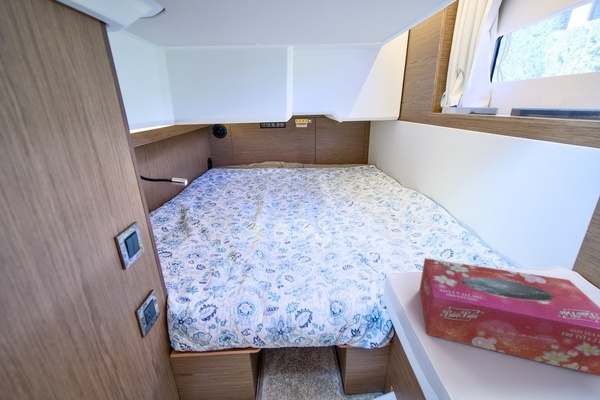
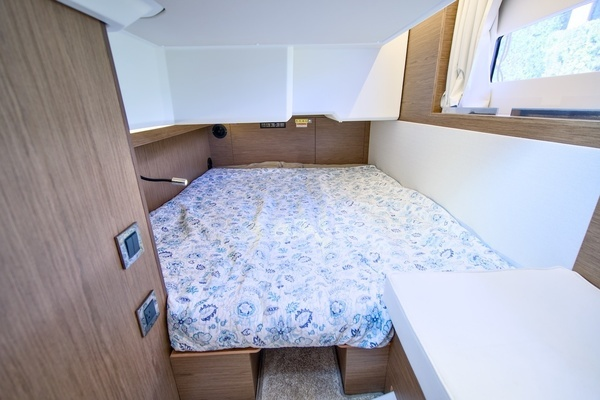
- tissue box (499, 306)
